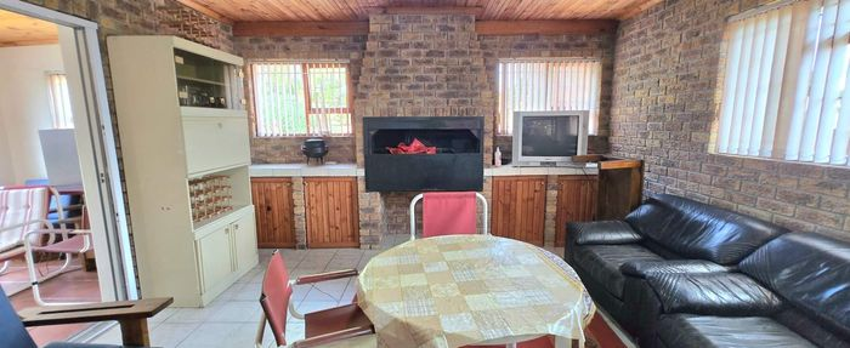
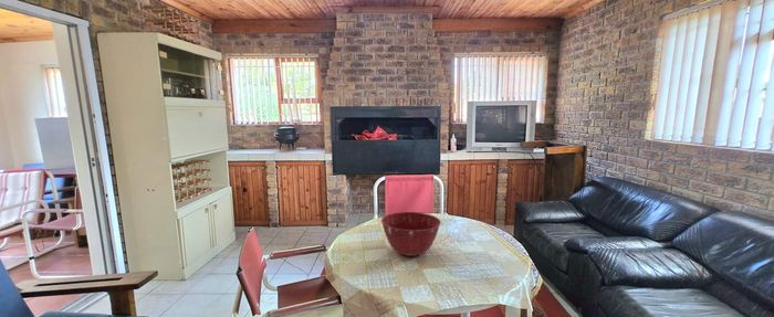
+ mixing bowl (410, 234)
